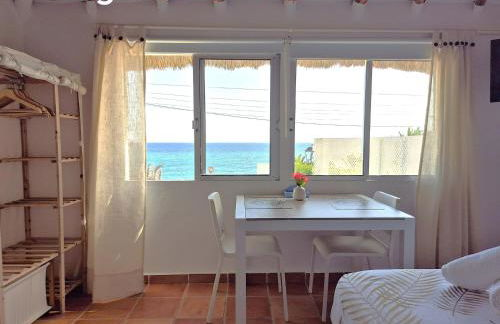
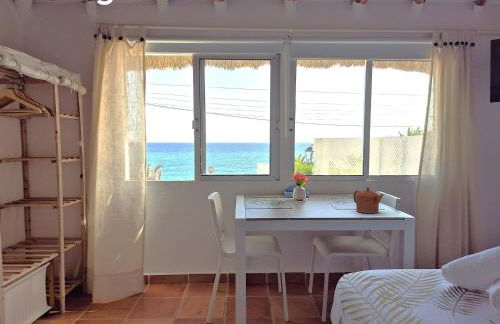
+ teapot (367, 199)
